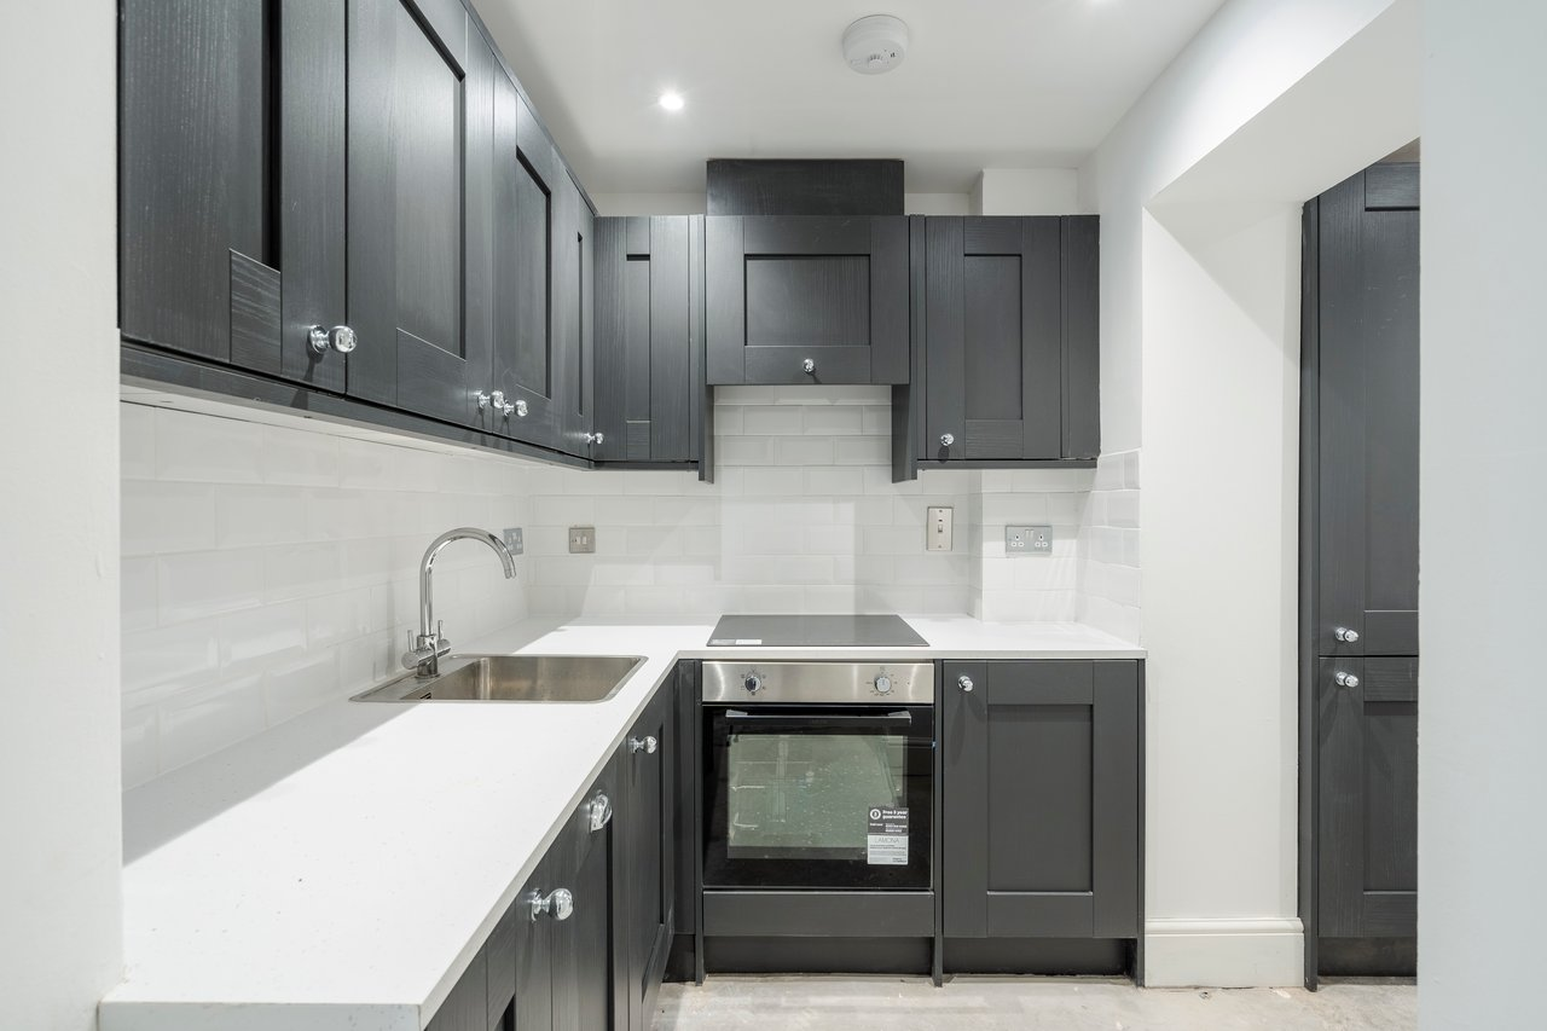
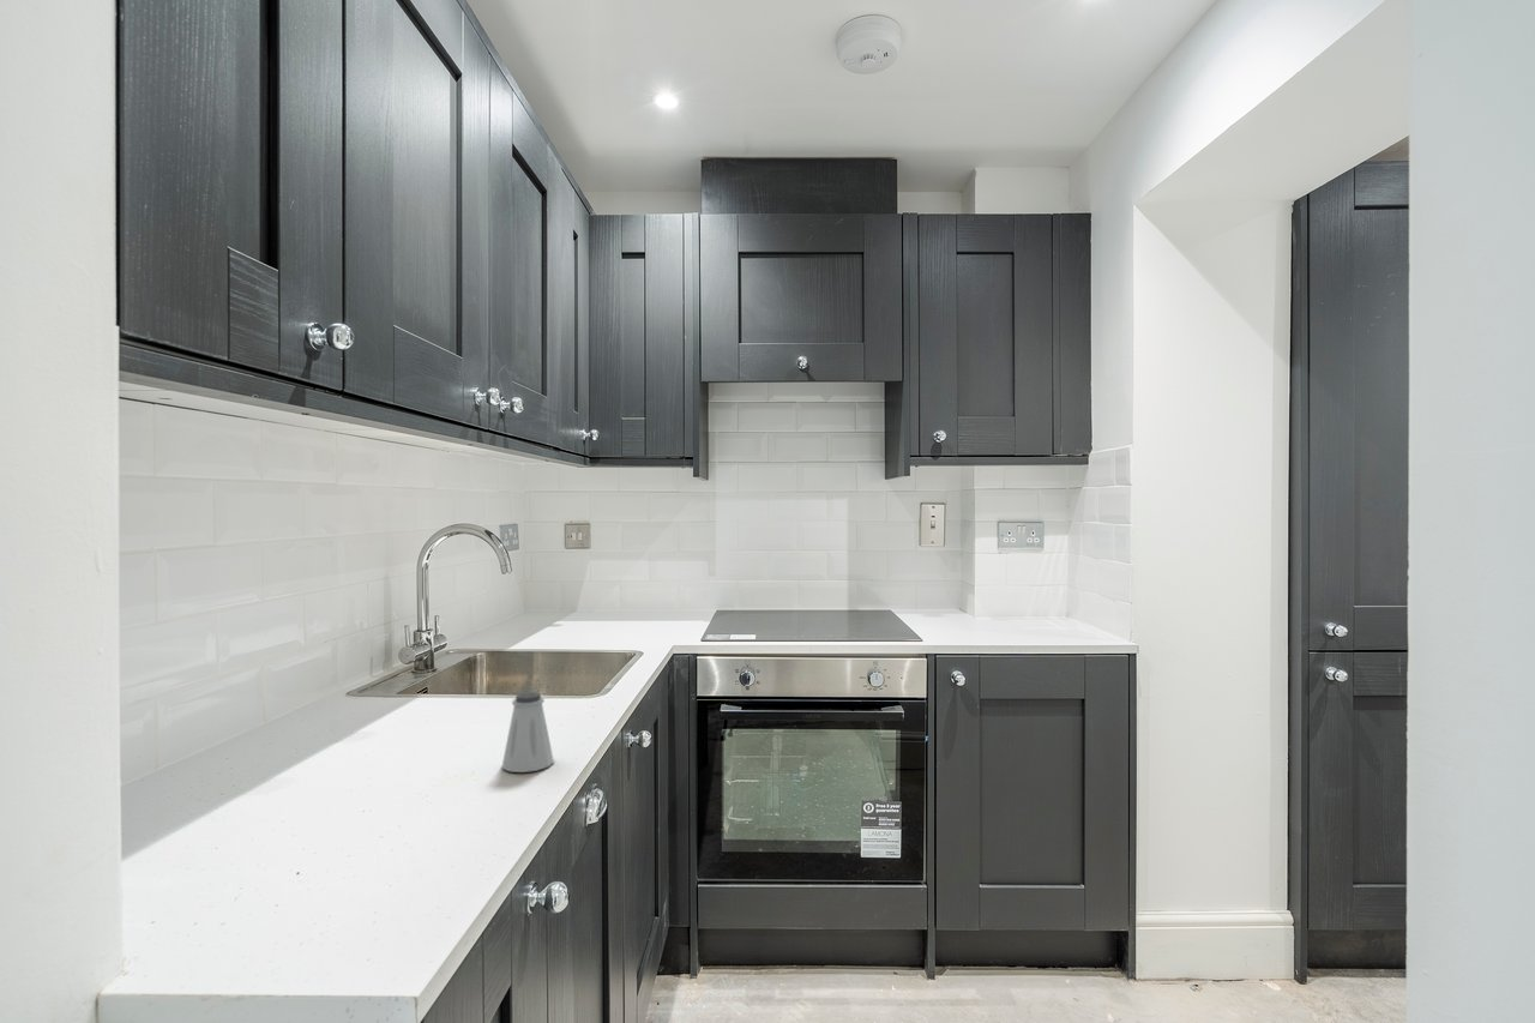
+ saltshaker (528, 728)
